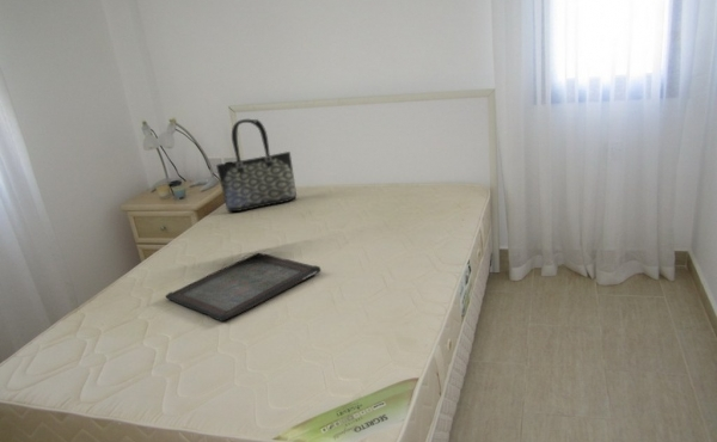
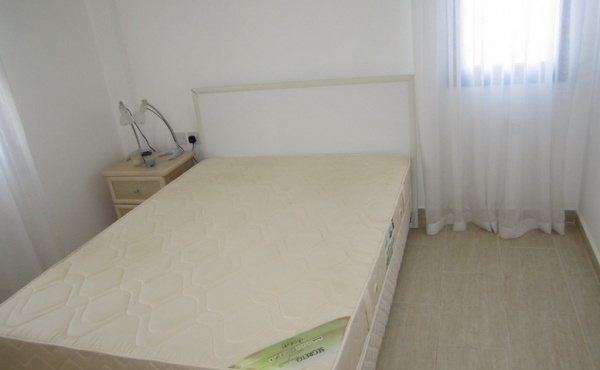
- tote bag (255, 162)
- serving tray (243, 282)
